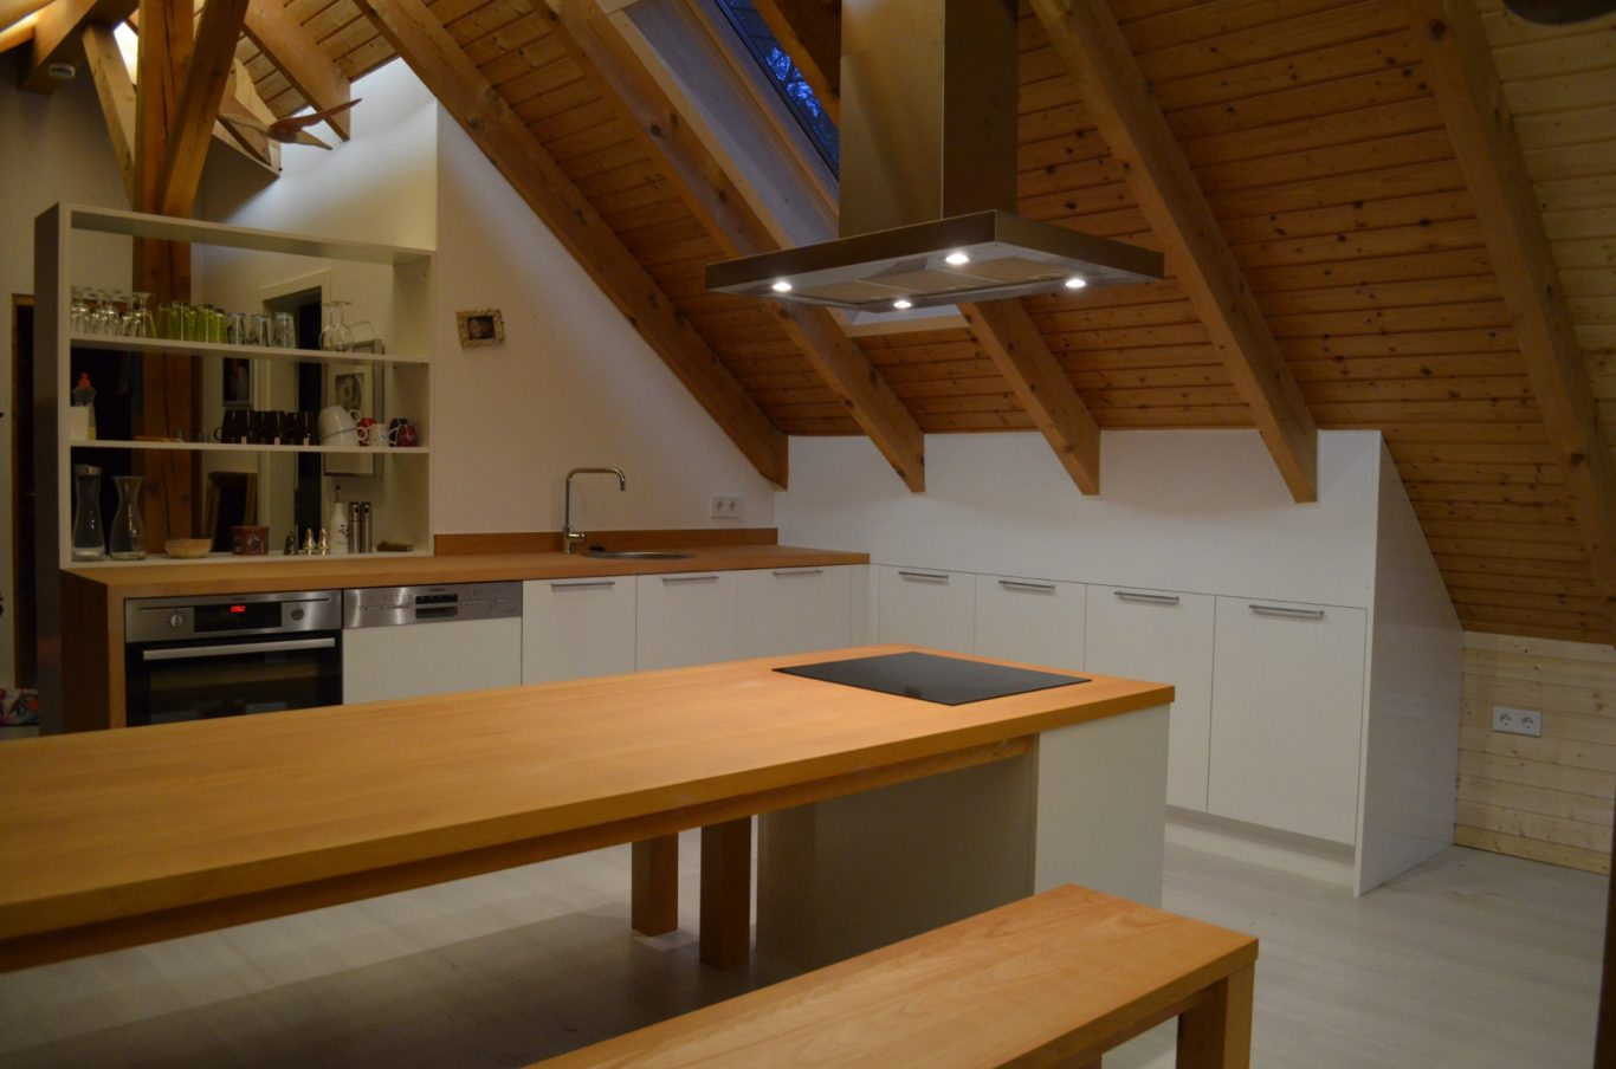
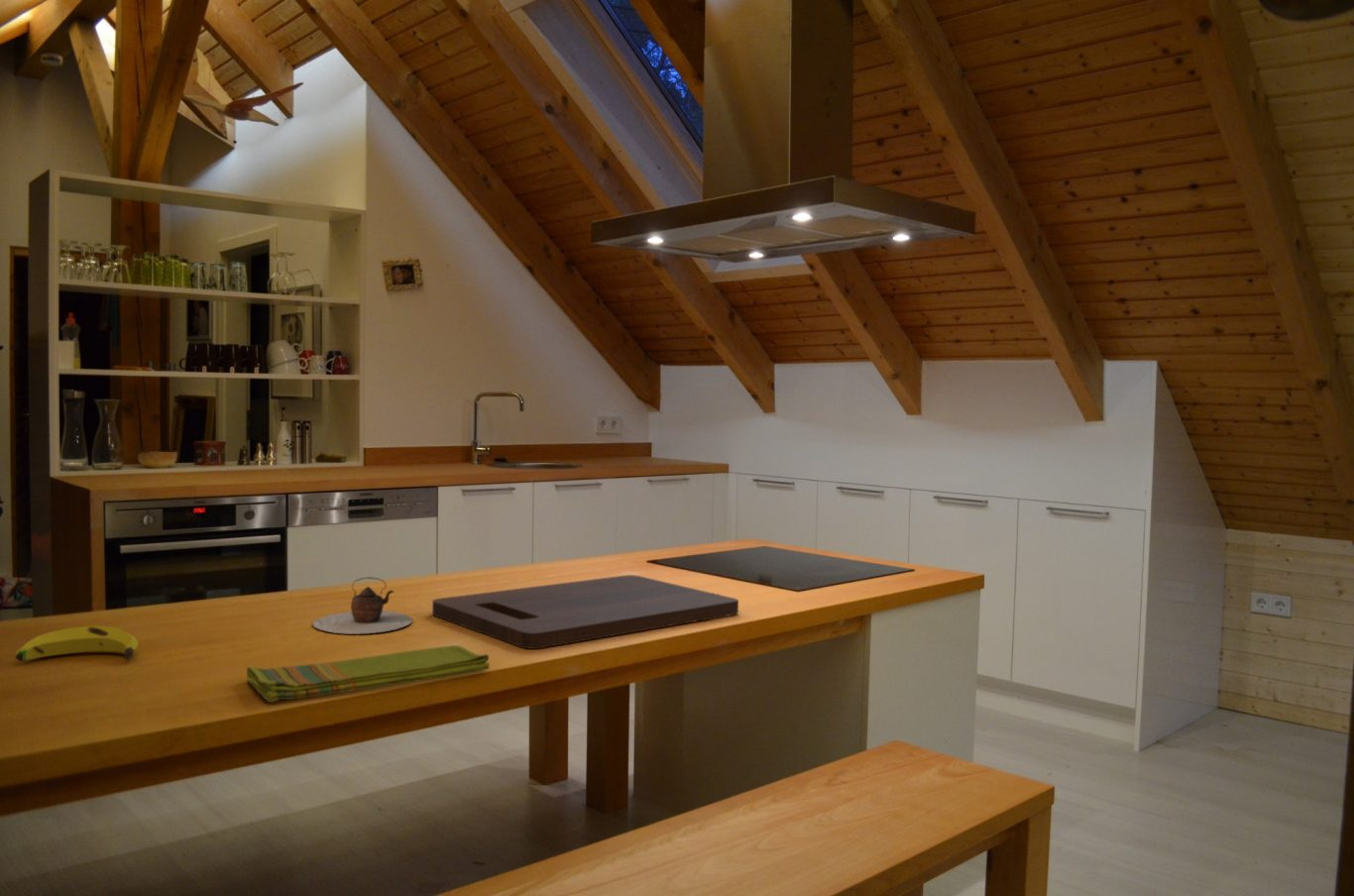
+ cutting board (588, 607)
+ dish towel (370, 666)
+ banana (78, 645)
+ teapot (363, 600)
